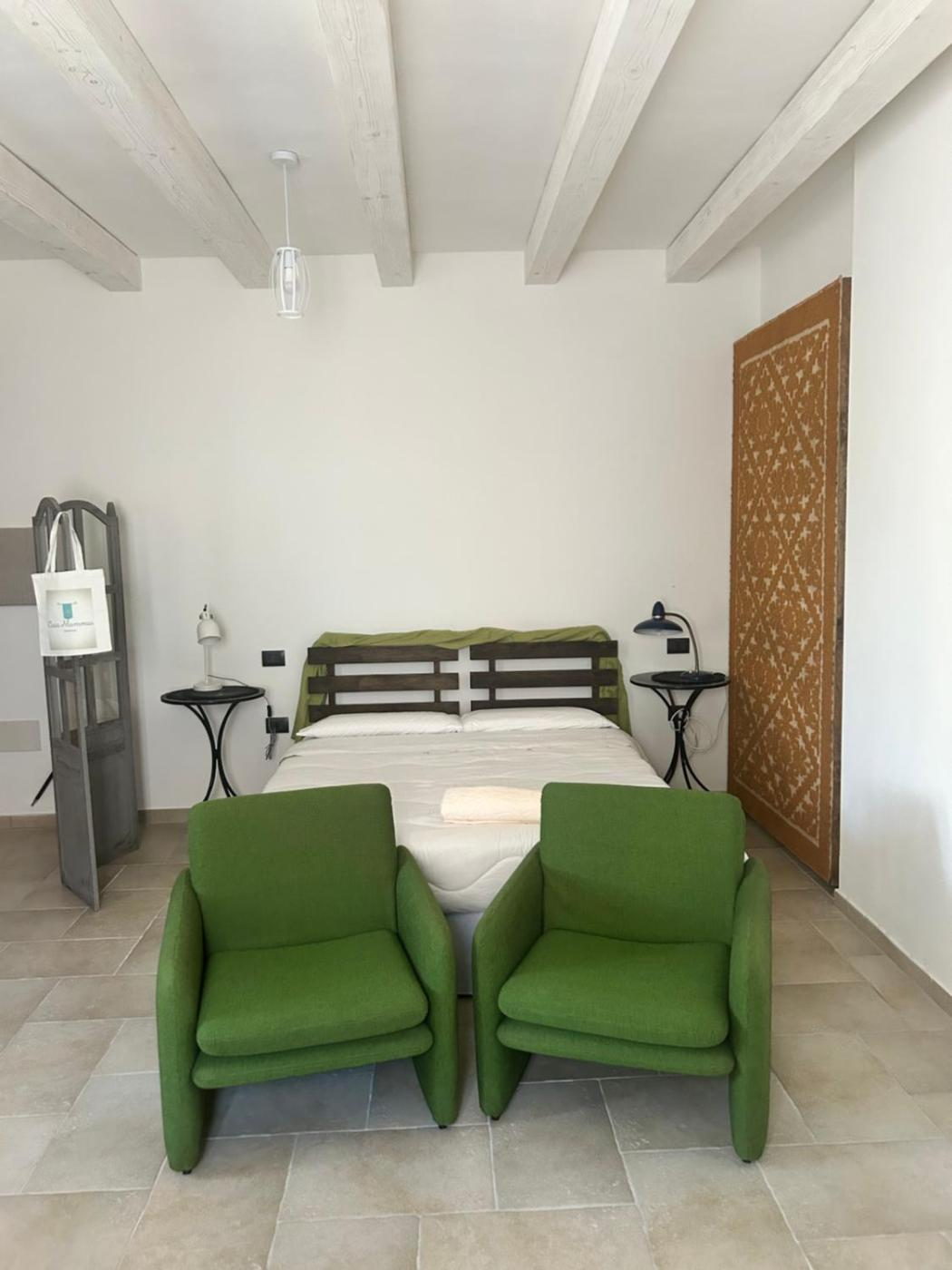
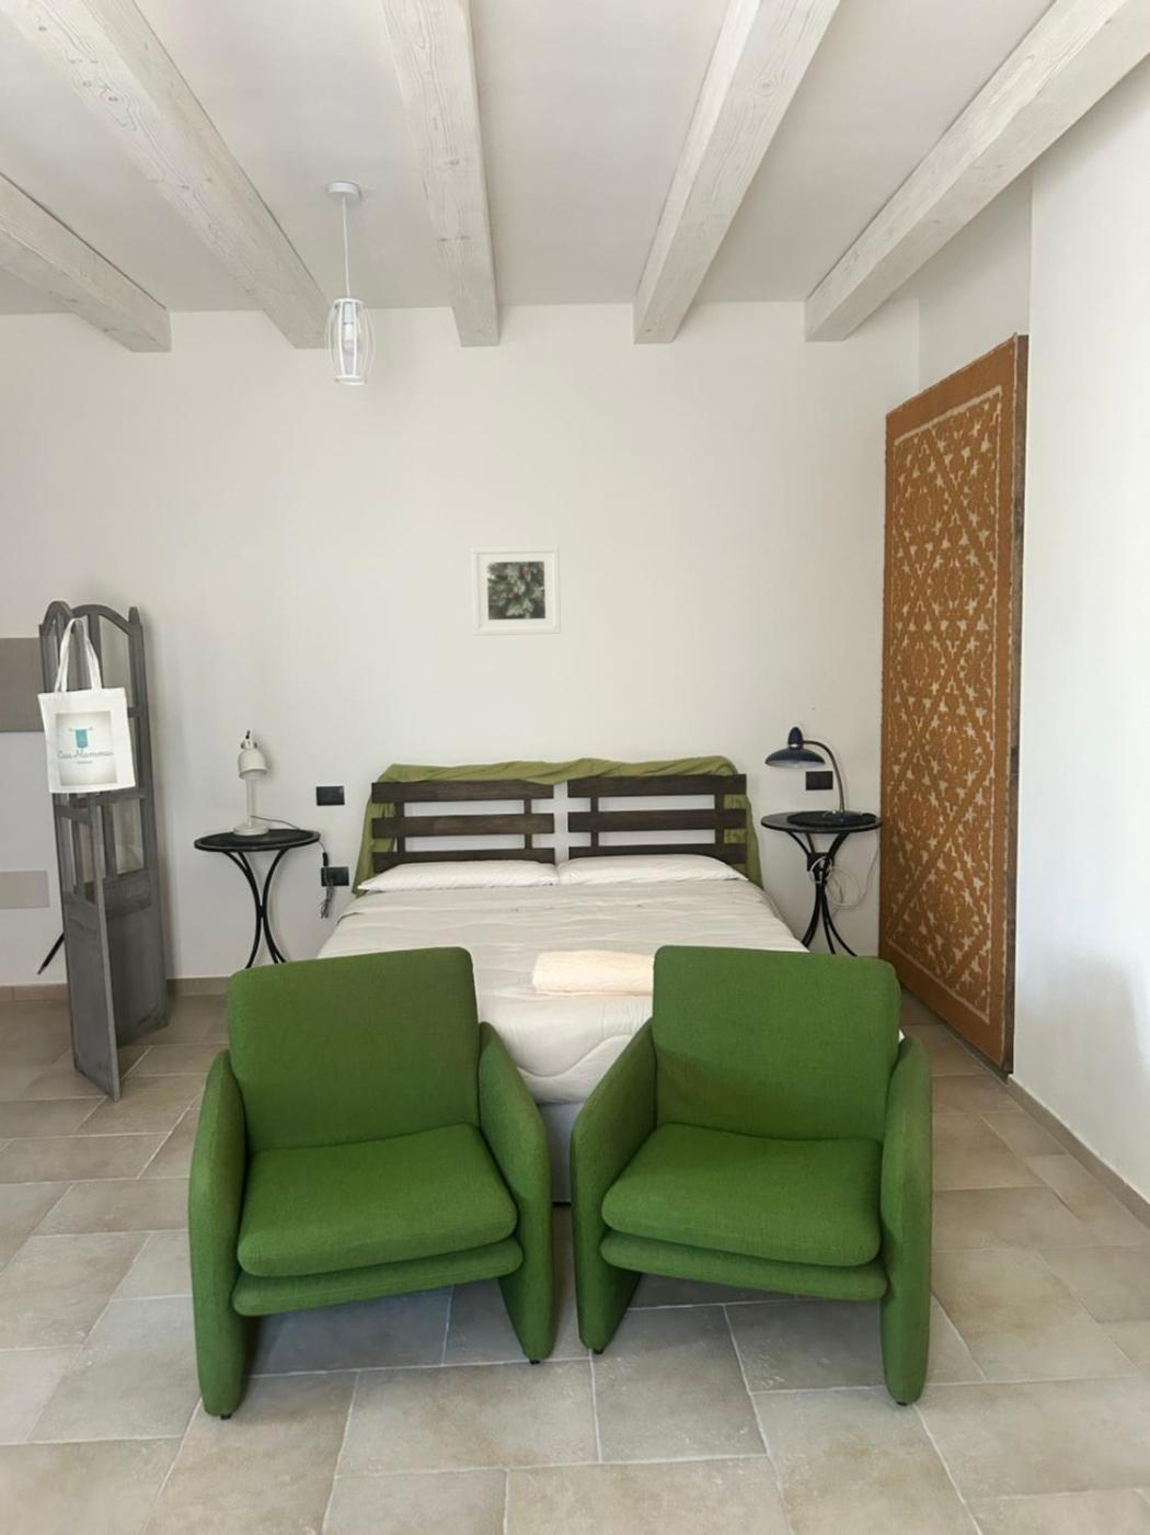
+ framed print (516, 590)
